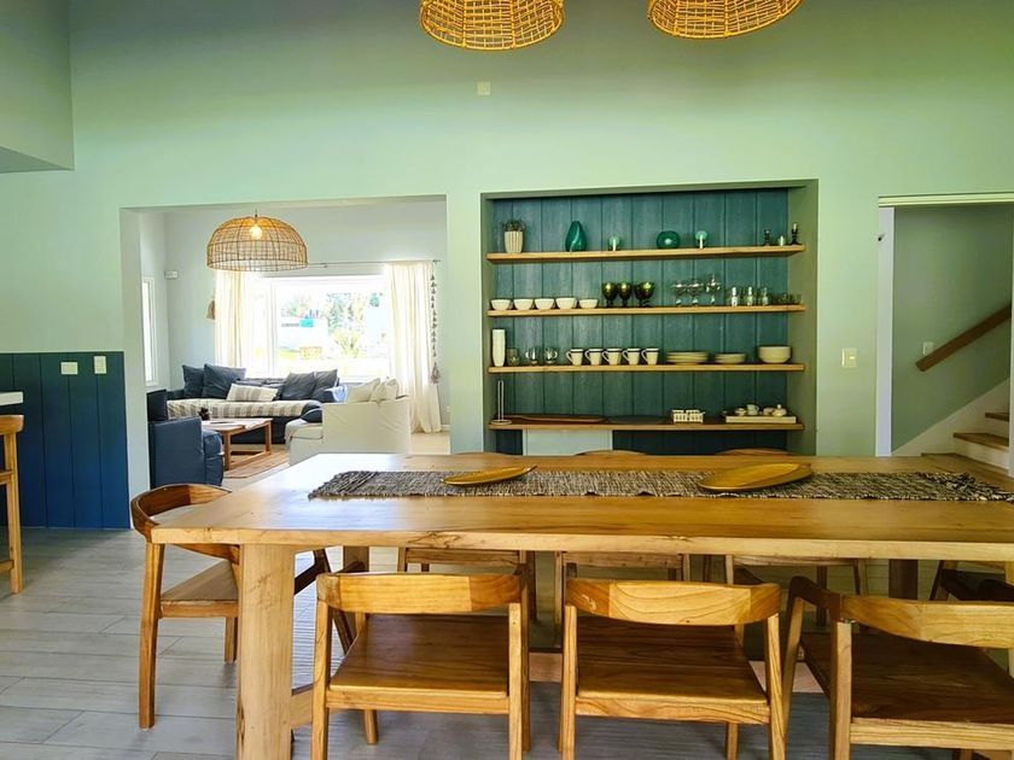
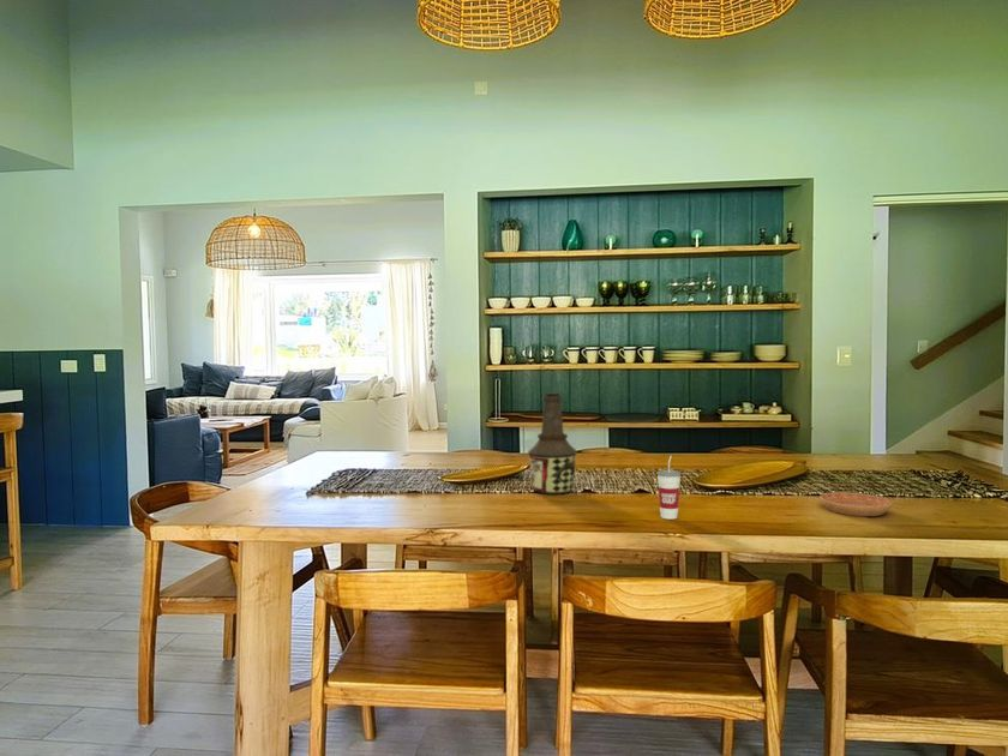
+ saucer (854, 504)
+ bottle (552, 442)
+ cup (668, 486)
